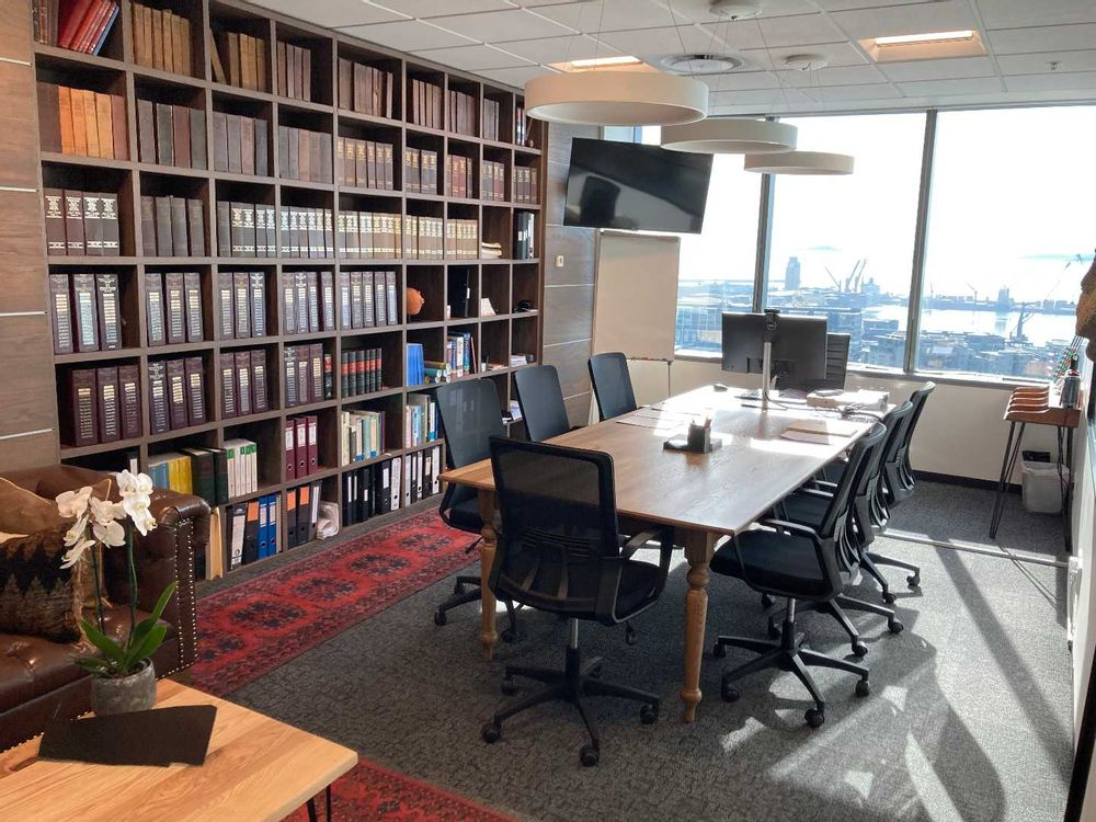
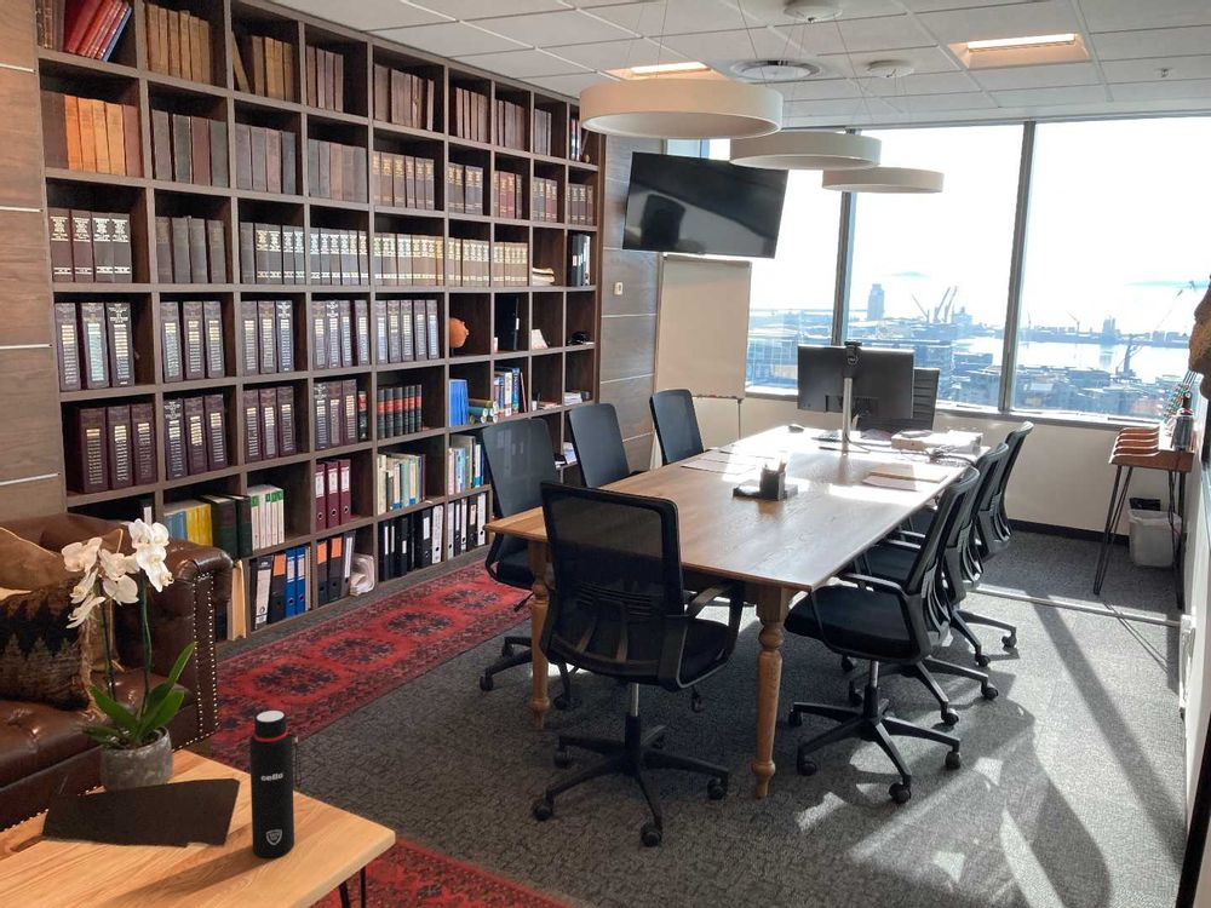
+ water bottle (276, 781)
